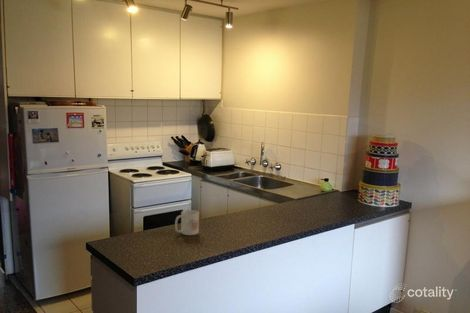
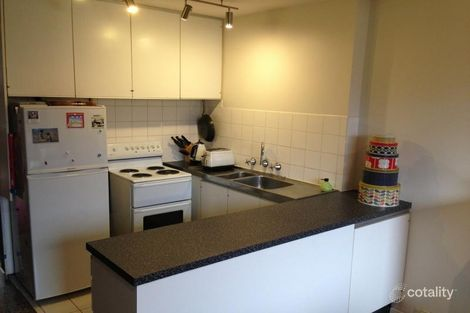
- mug (186, 222)
